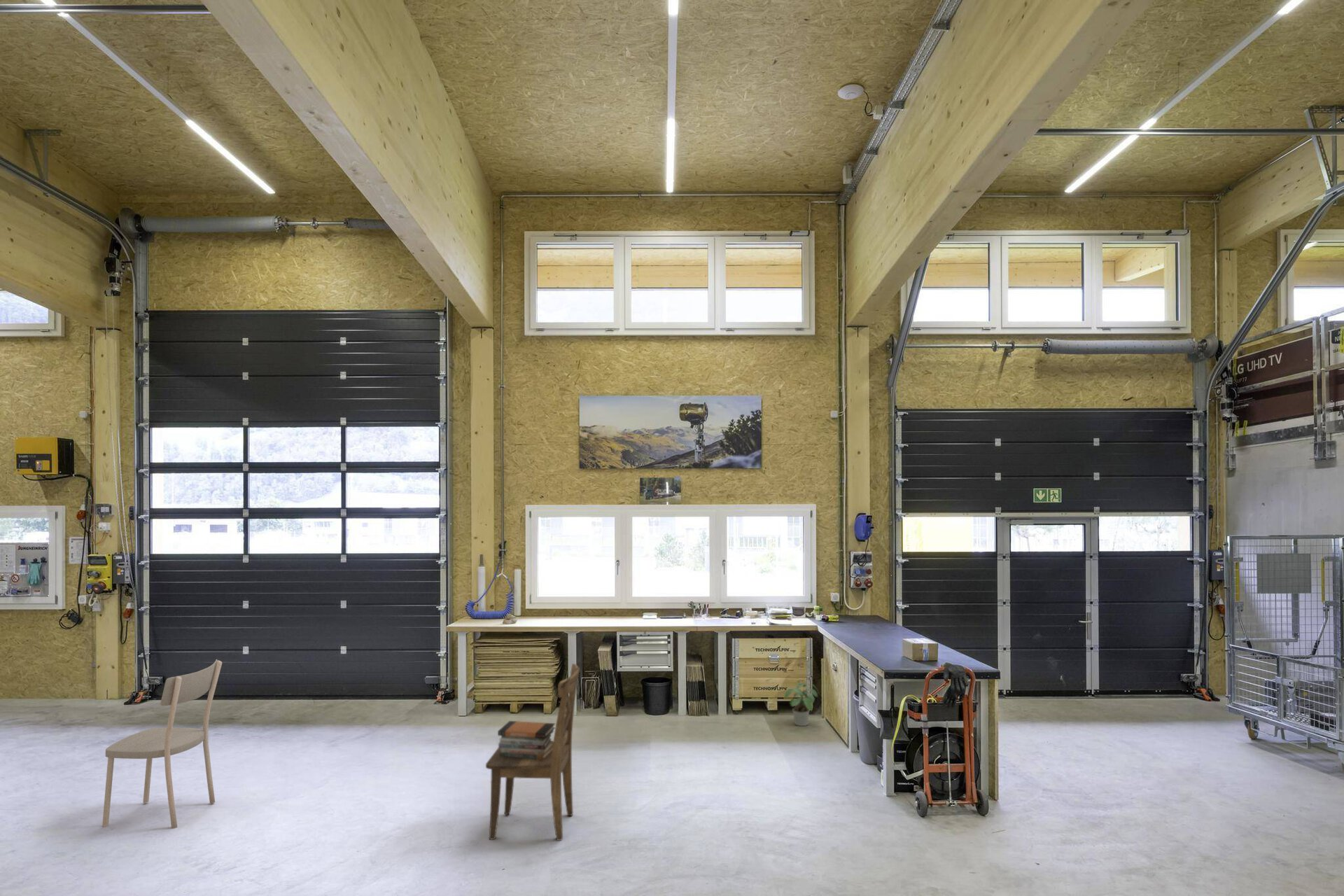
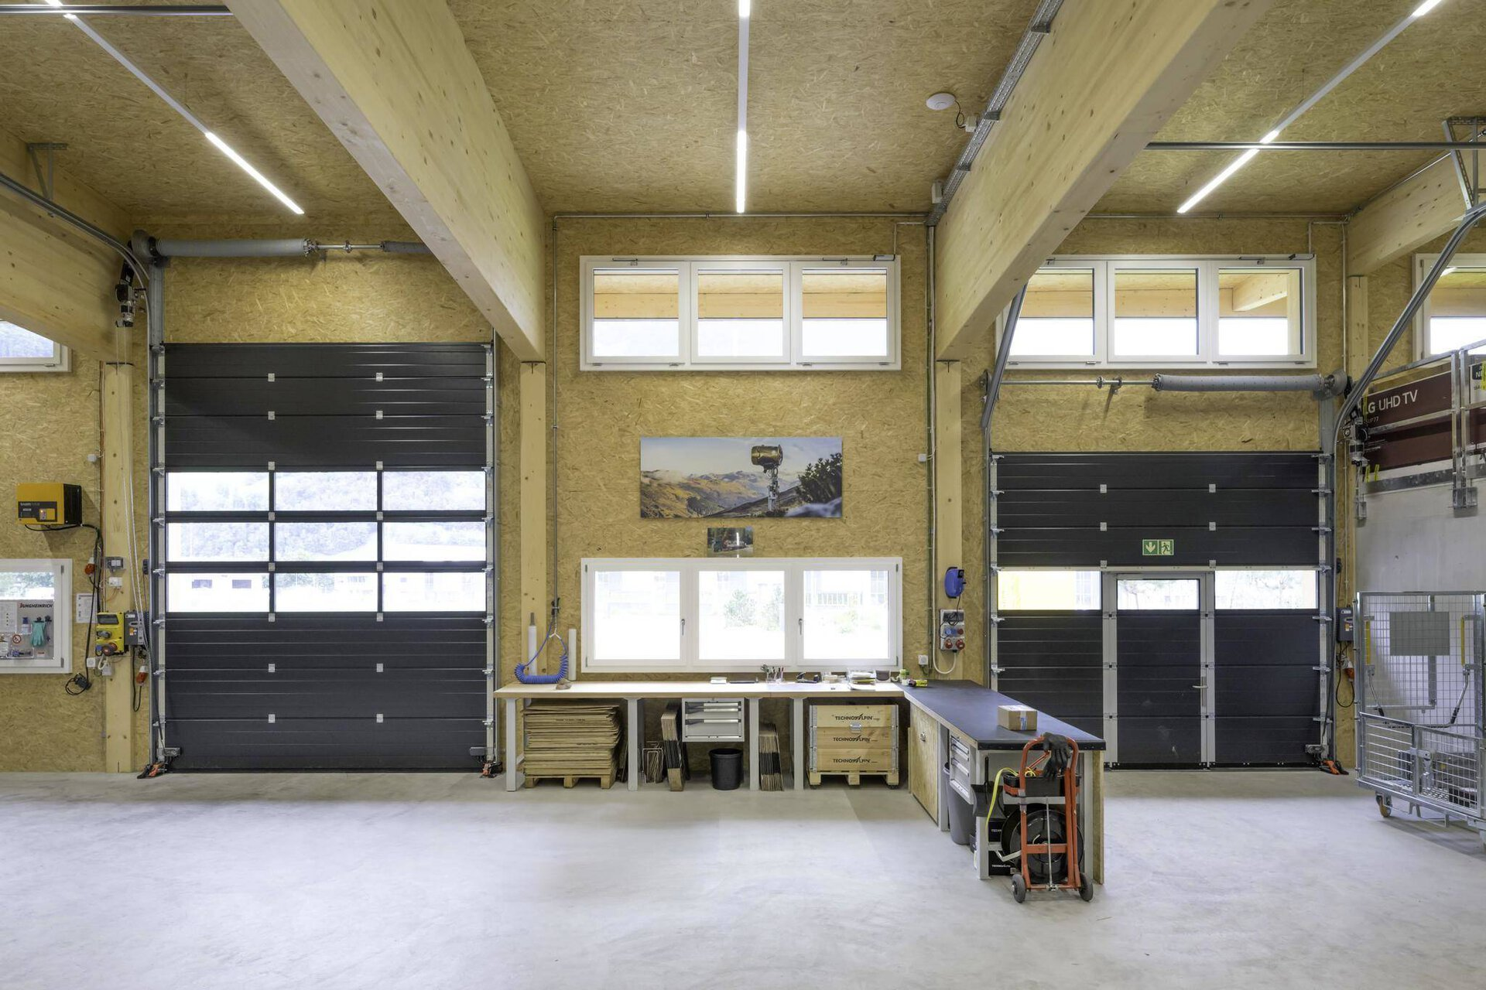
- potted plant (802, 705)
- dining chair (163, 740)
- book stack (526, 739)
- dining chair (536, 760)
